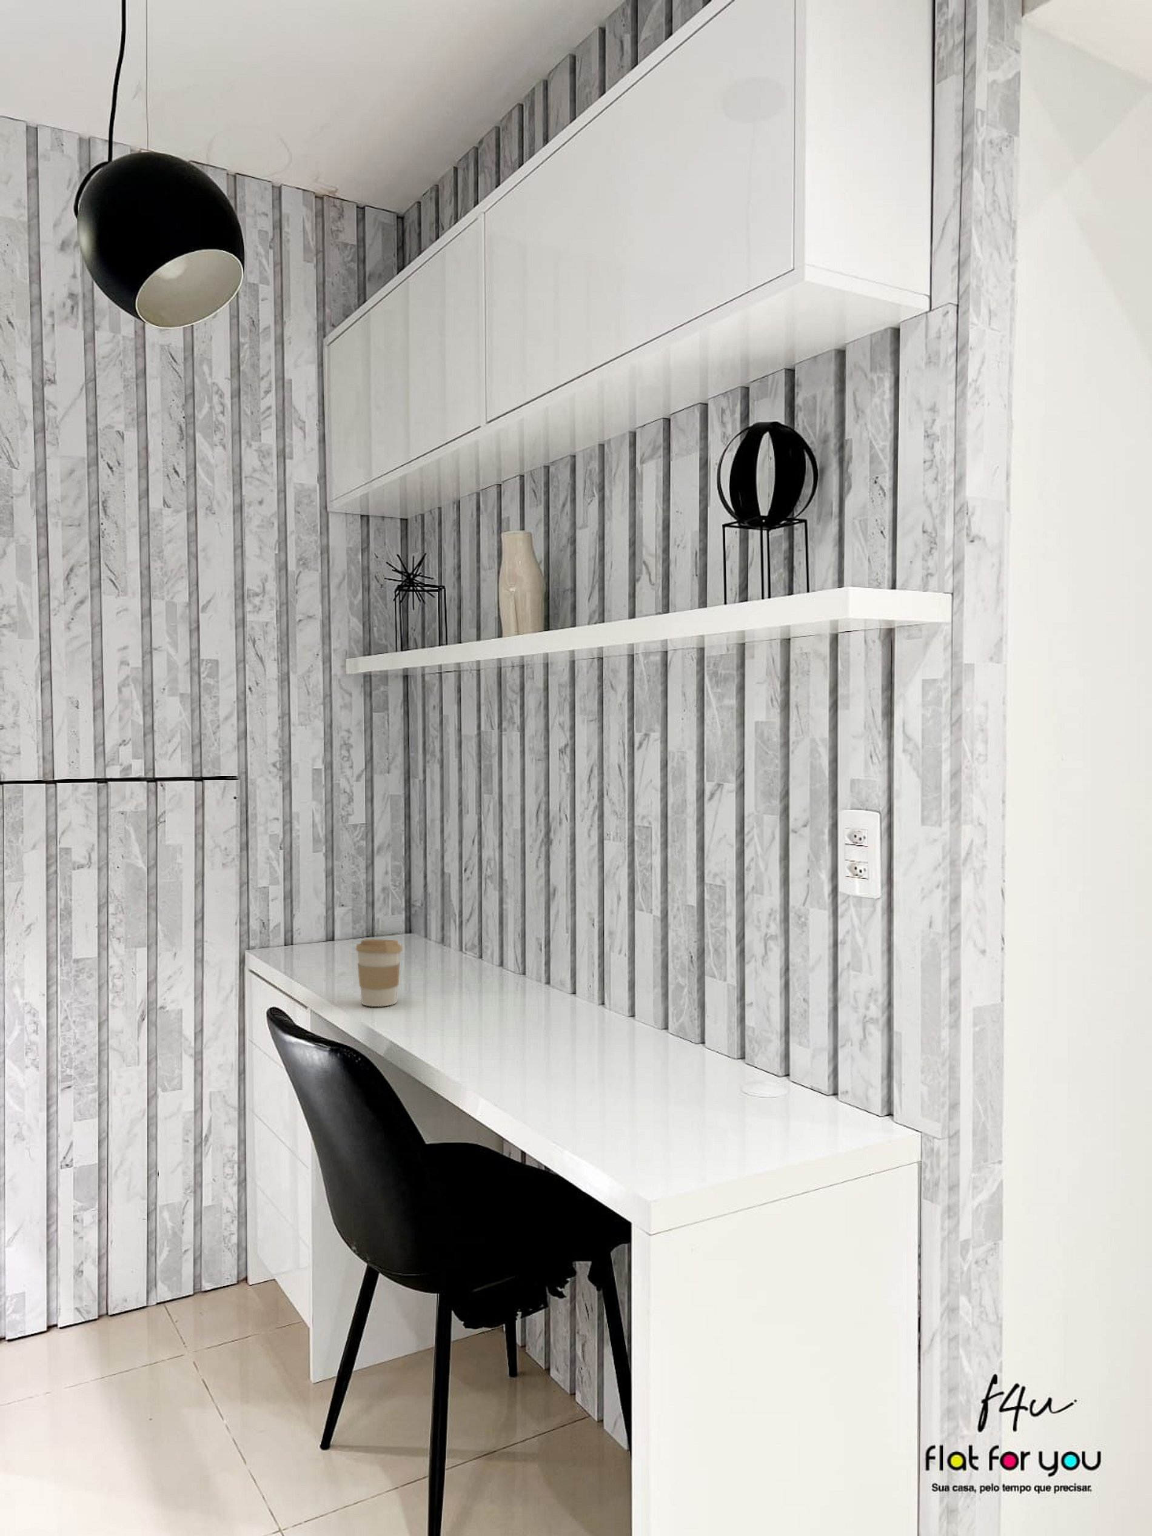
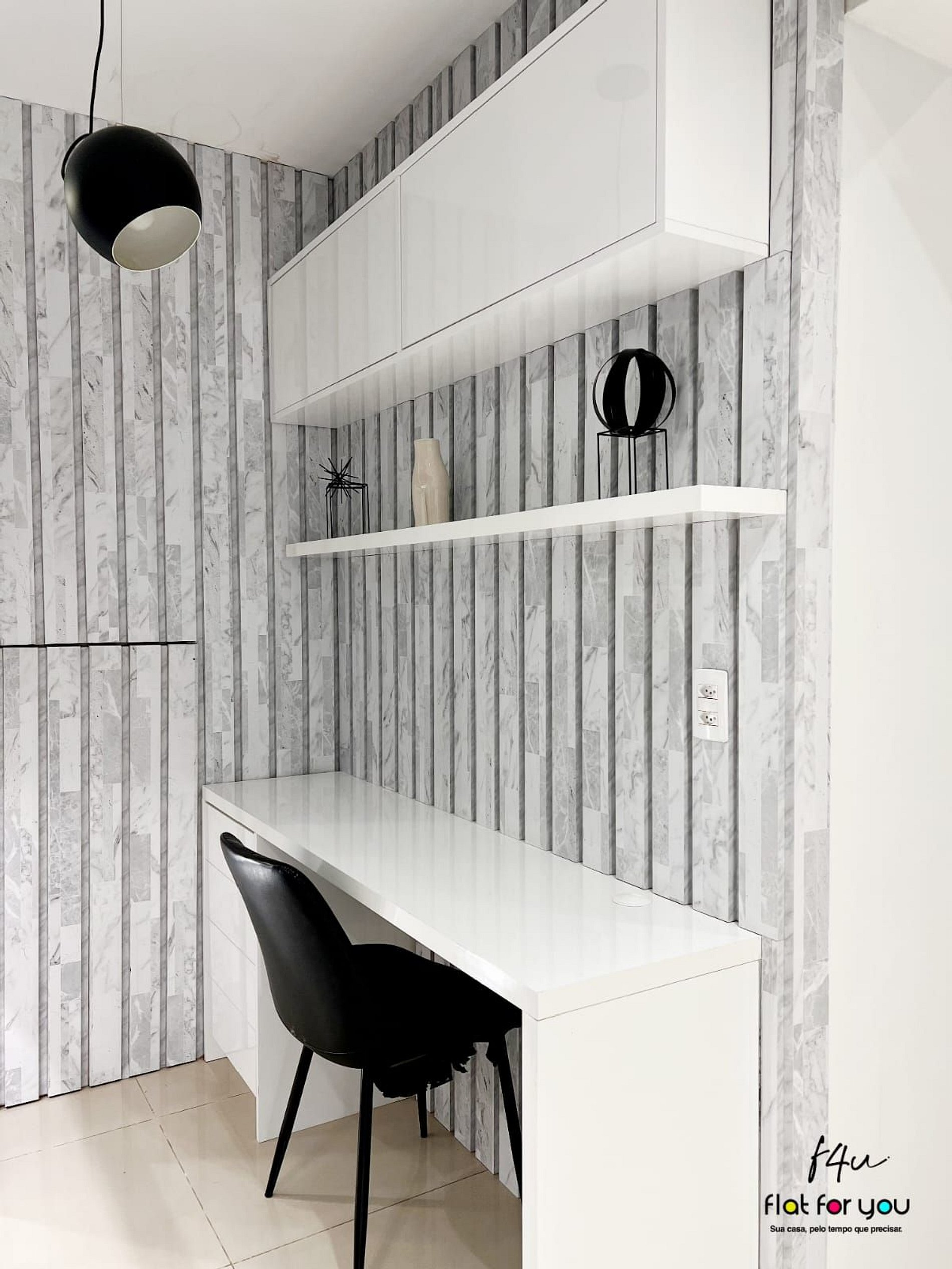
- coffee cup (379, 971)
